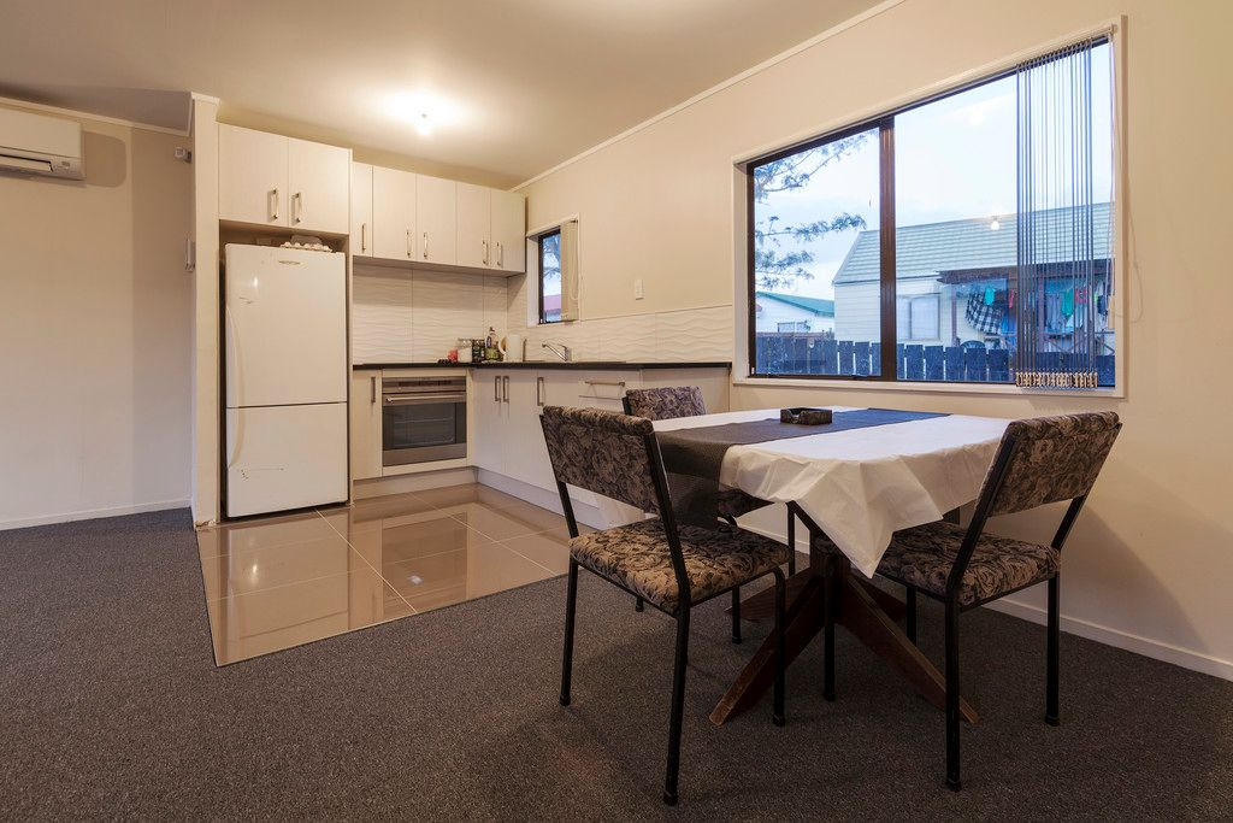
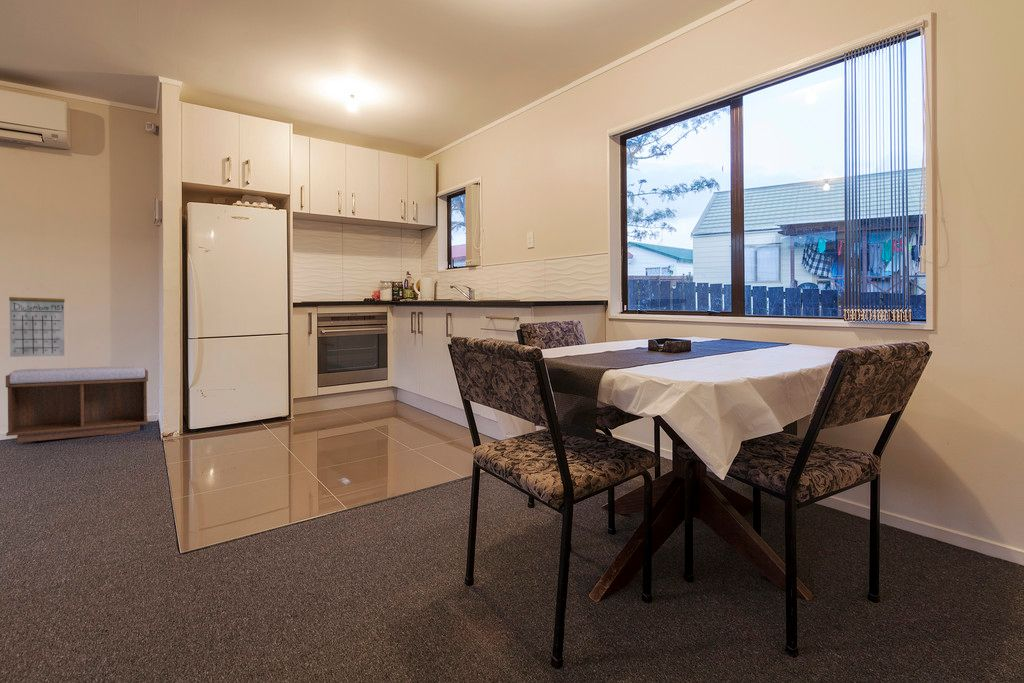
+ bench (82, 400)
+ calendar (37, 320)
